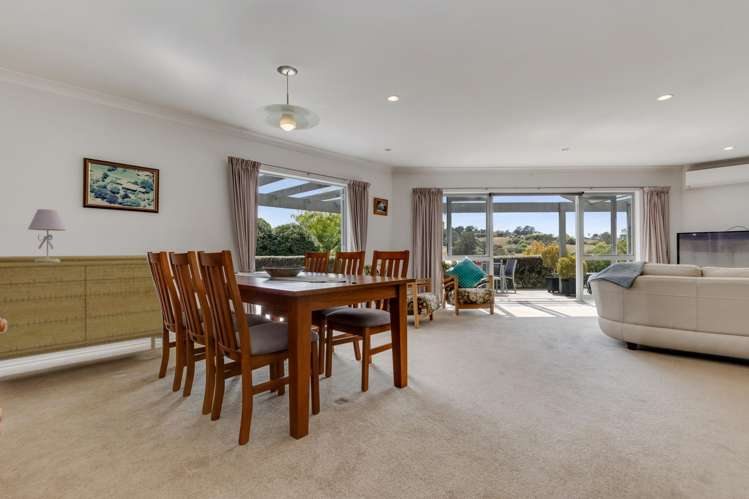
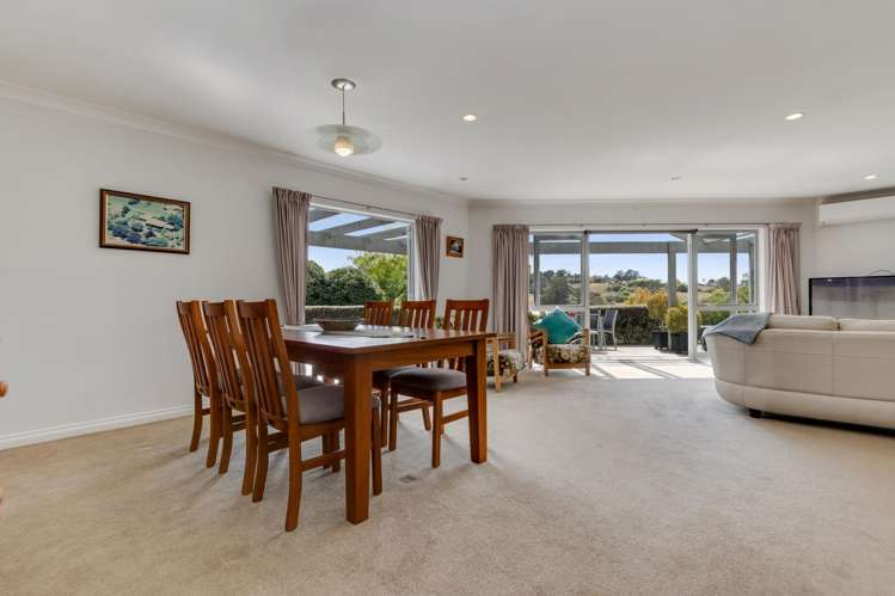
- sideboard (80, 311)
- table lamp (47, 236)
